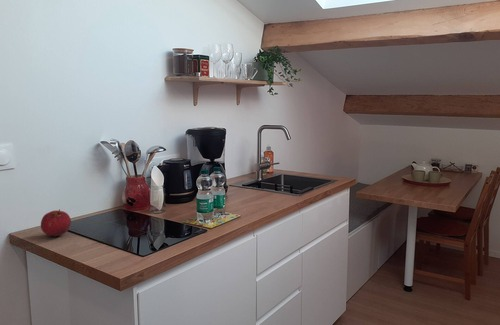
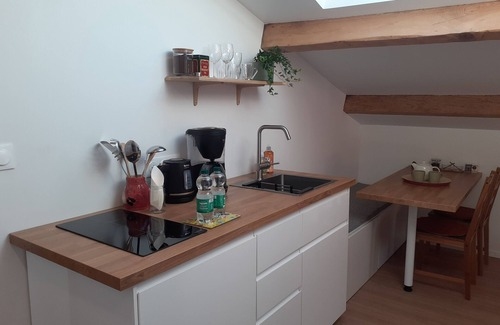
- fruit (55, 222)
